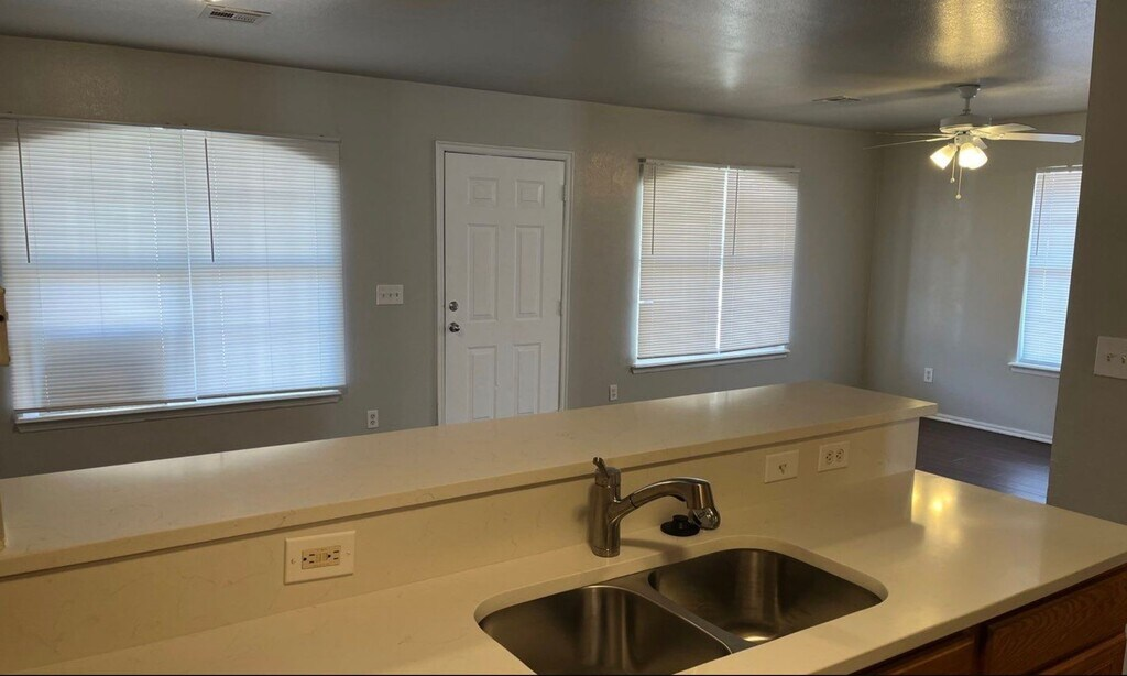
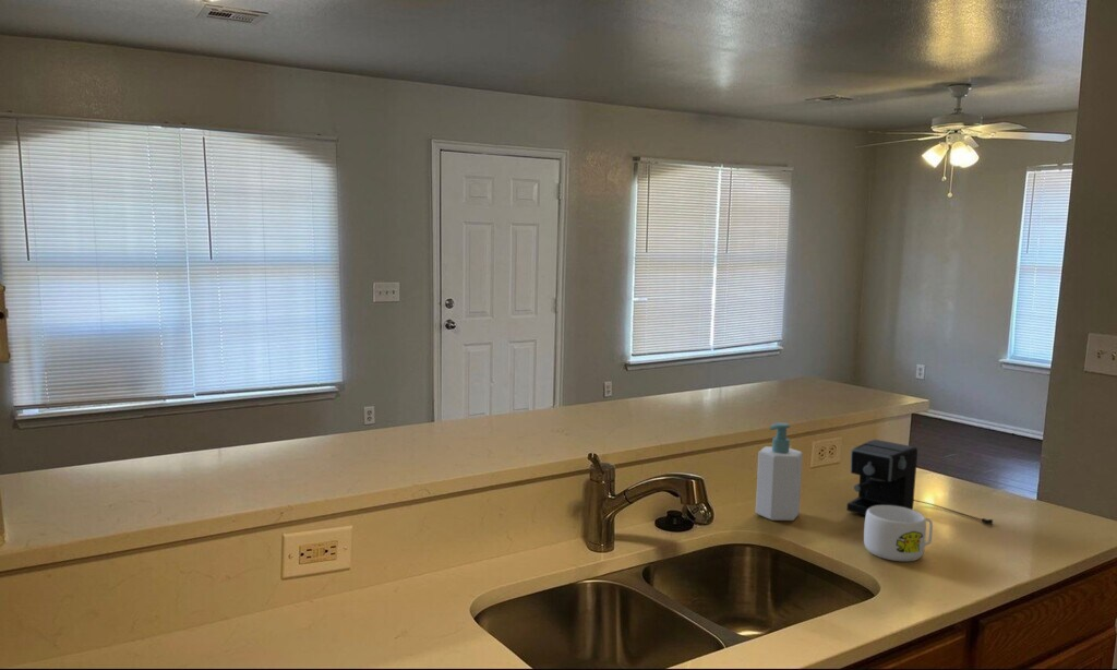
+ mug (894, 533)
+ soap bottle (779, 469)
+ coffee maker (914, 484)
